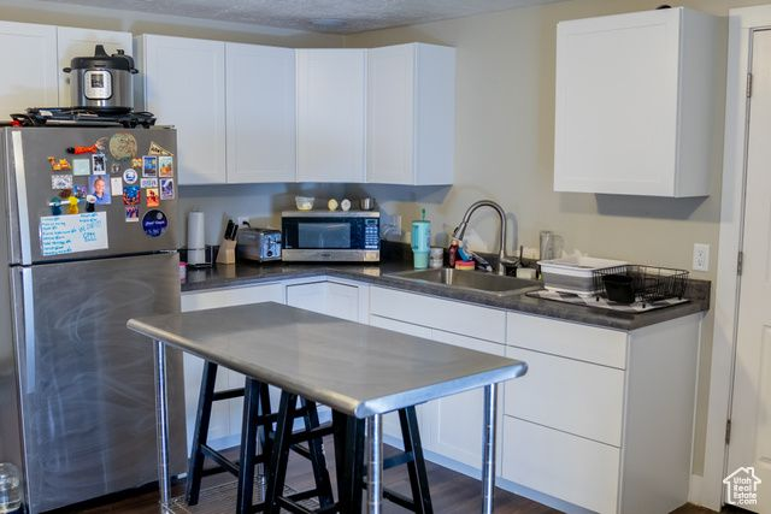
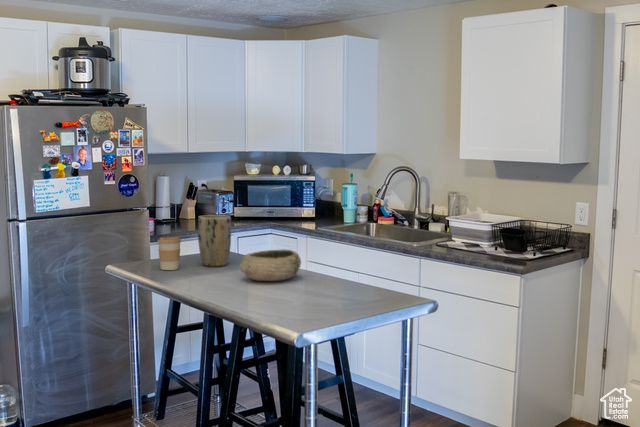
+ bowl (271, 265)
+ plant pot (214, 240)
+ coffee cup (169, 252)
